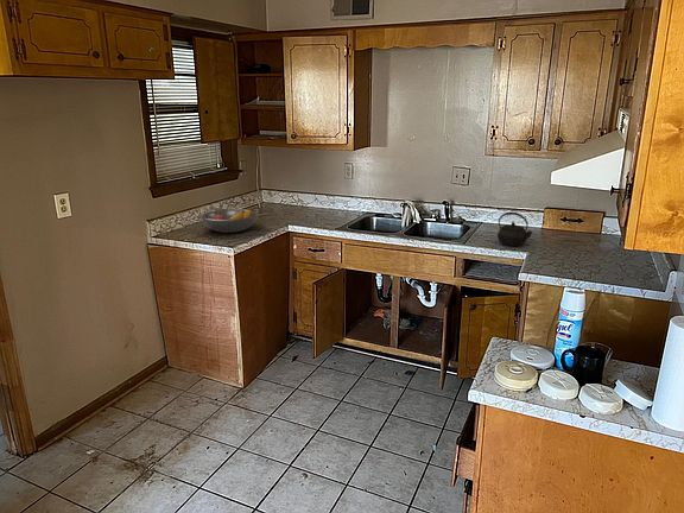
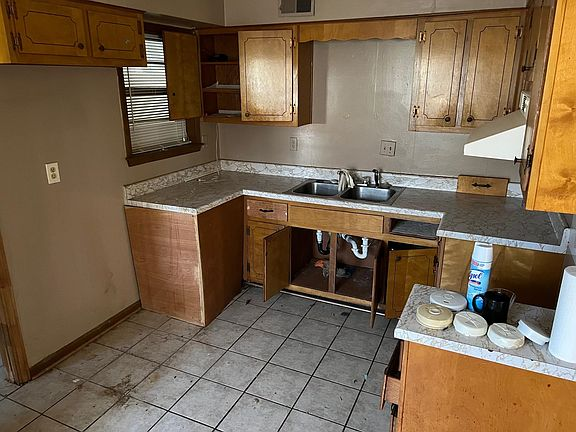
- kettle (514, 228)
- fruit bowl (229, 220)
